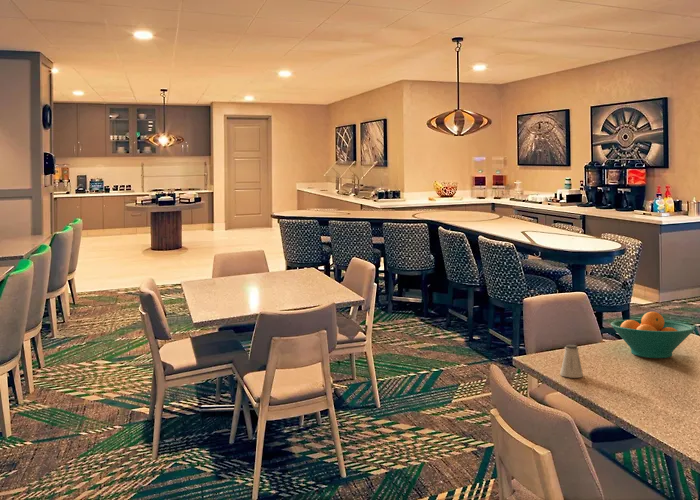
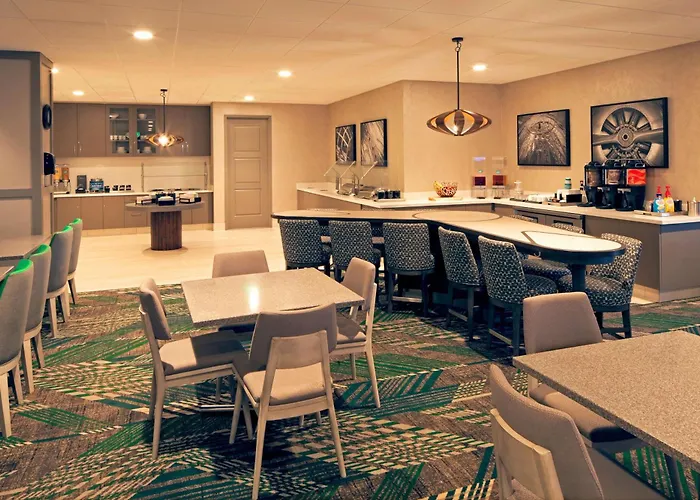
- saltshaker (571, 360)
- fruit bowl (651, 333)
